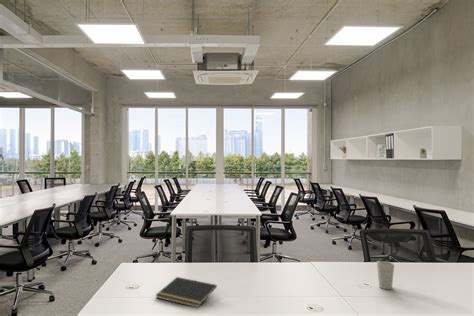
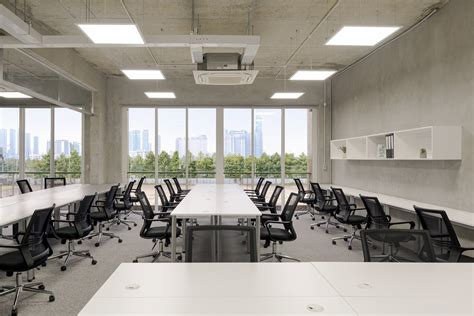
- notepad (186, 291)
- cup (385, 274)
